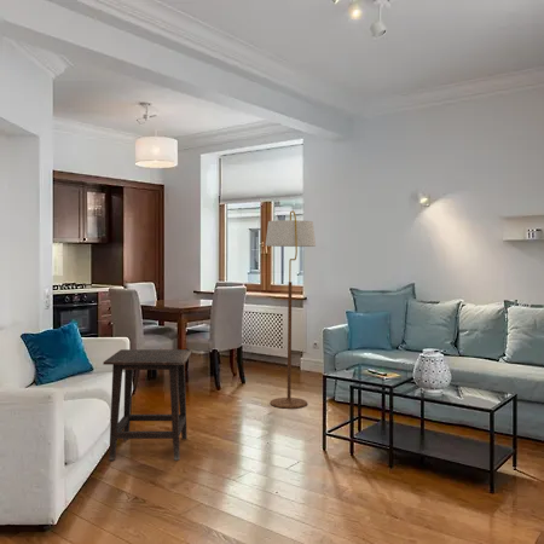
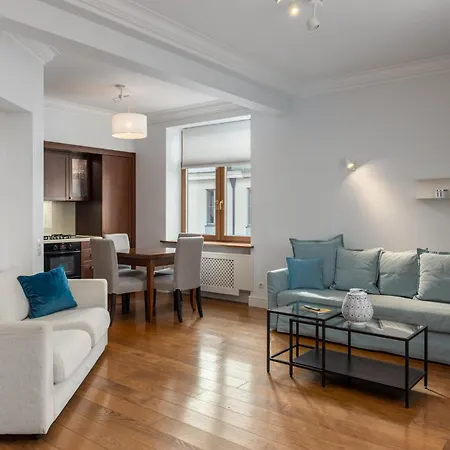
- side table (150, 415)
- floor lamp (290, 307)
